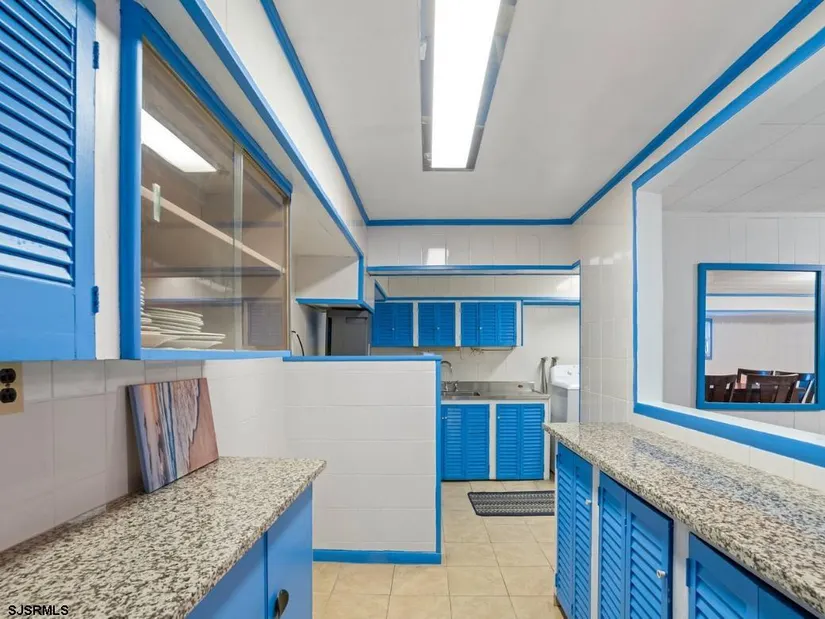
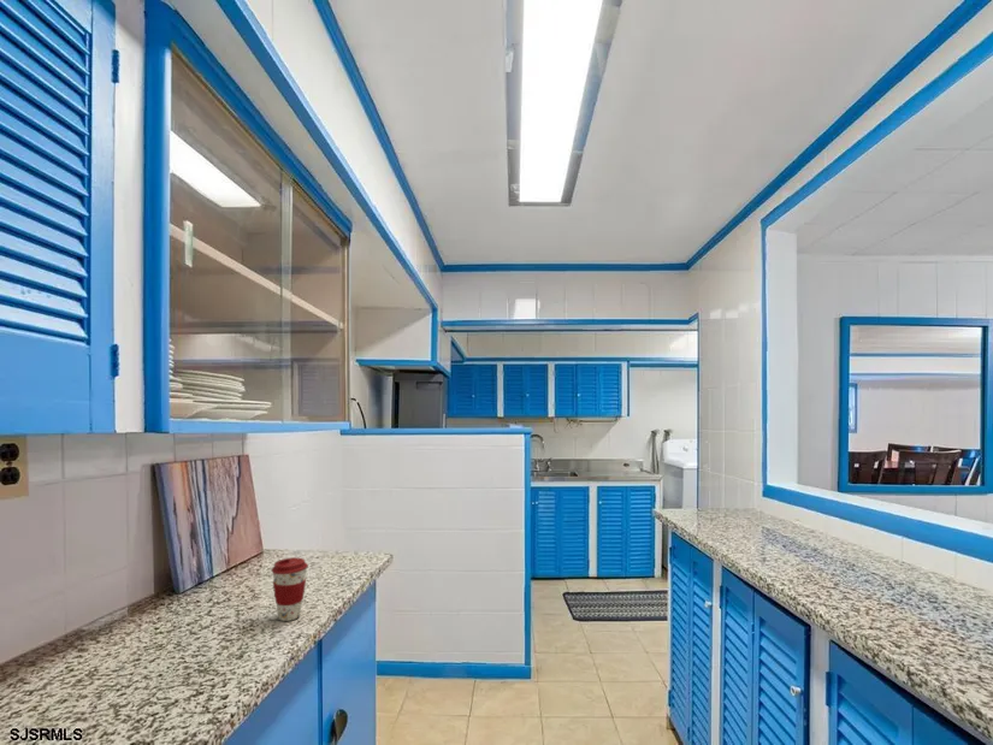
+ coffee cup (289, 589)
